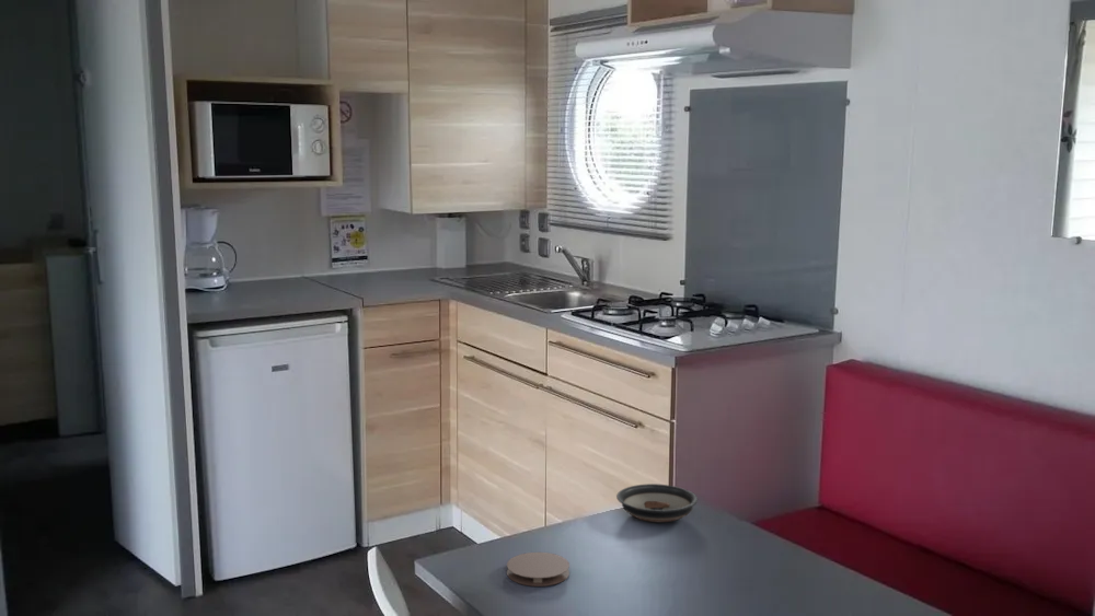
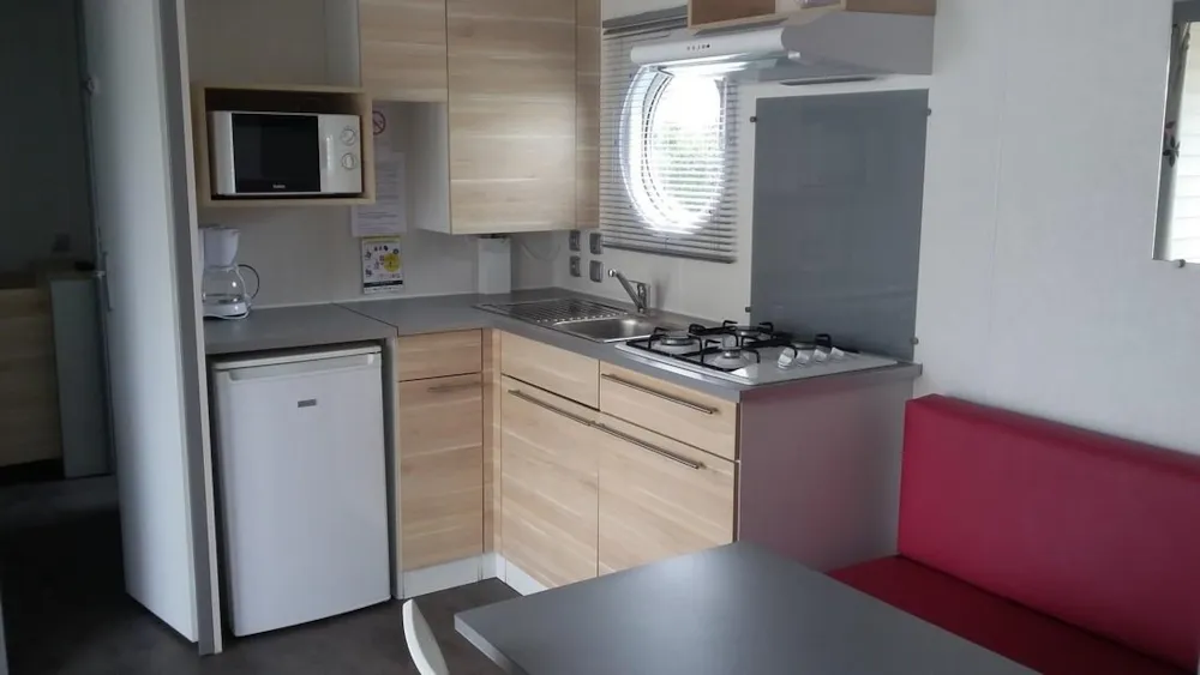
- saucer (656, 505)
- coaster (538, 568)
